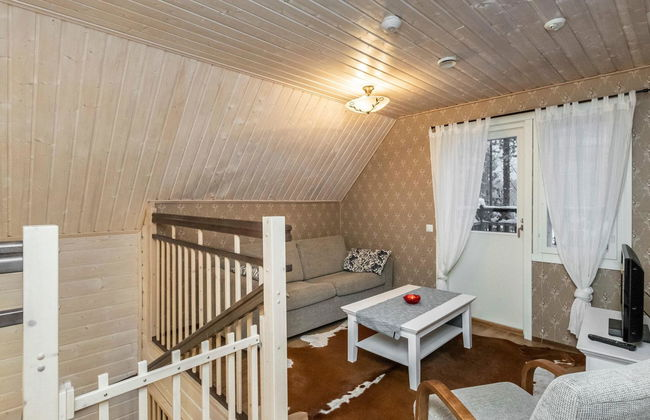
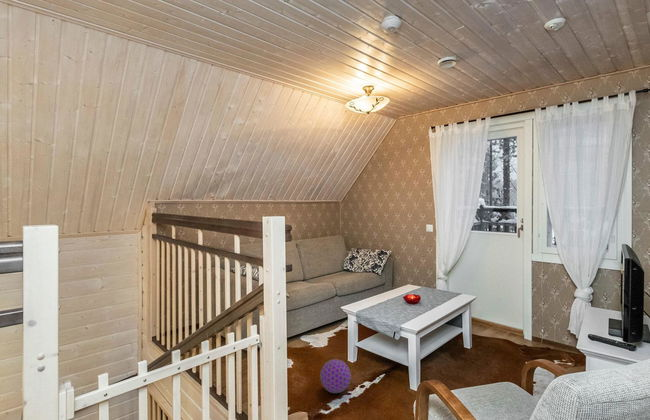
+ ball (335, 375)
